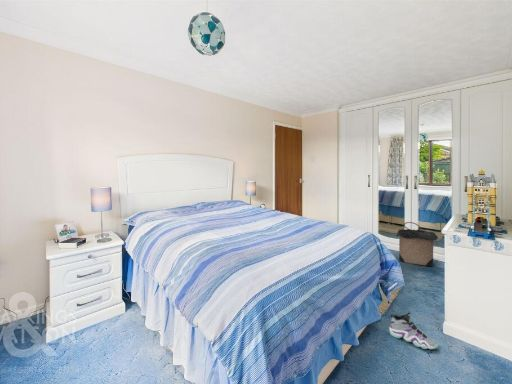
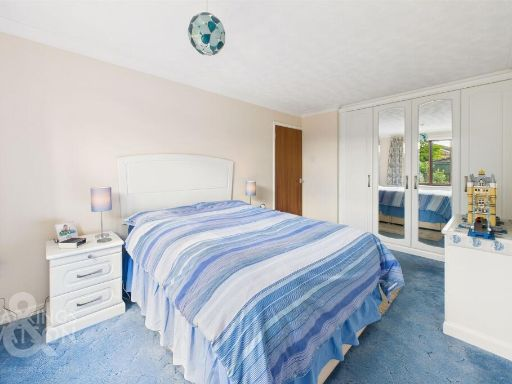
- laundry hamper (416, 242)
- sneaker (412, 327)
